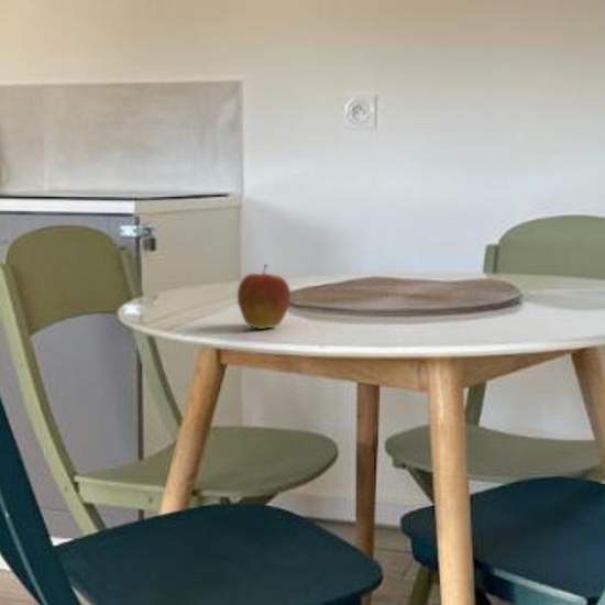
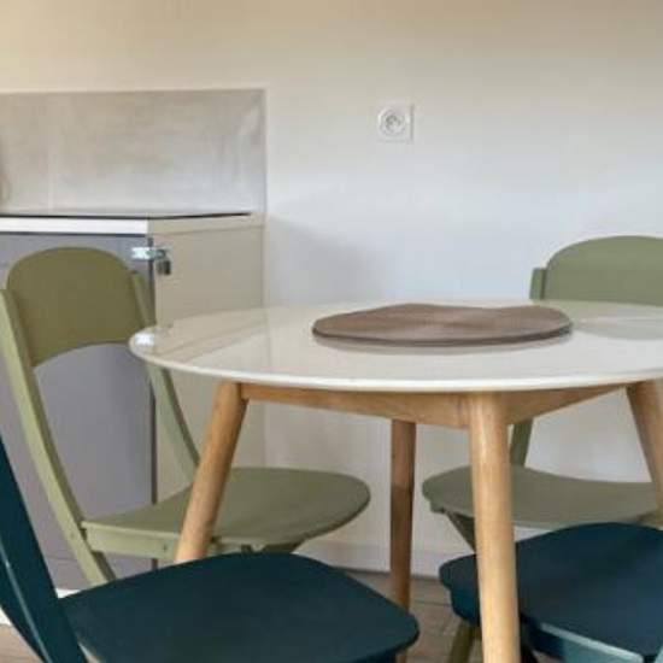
- apple (263, 296)
